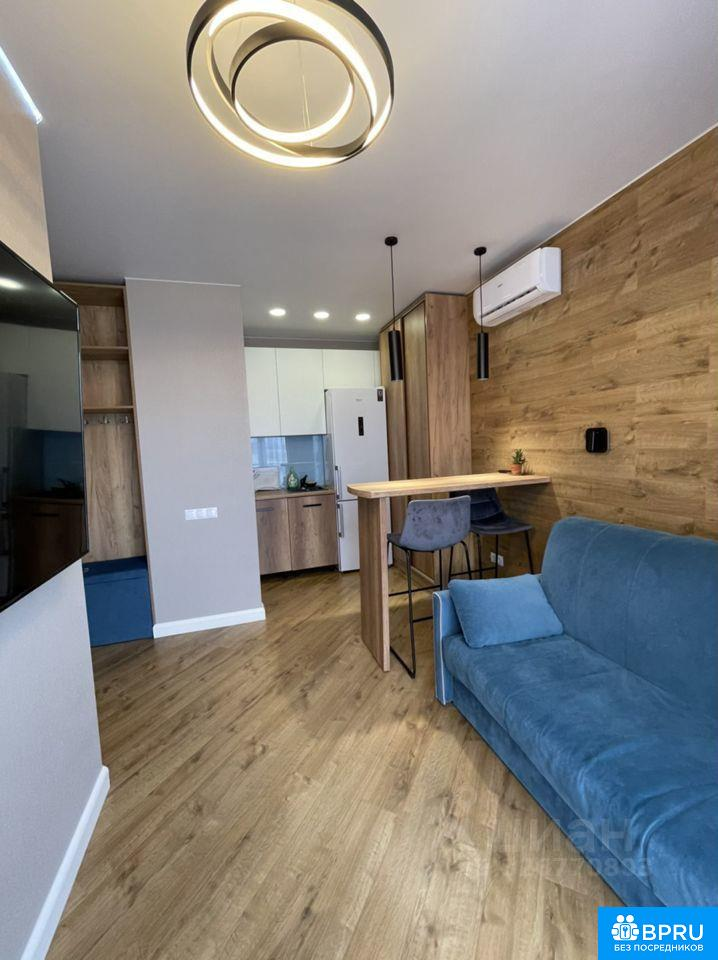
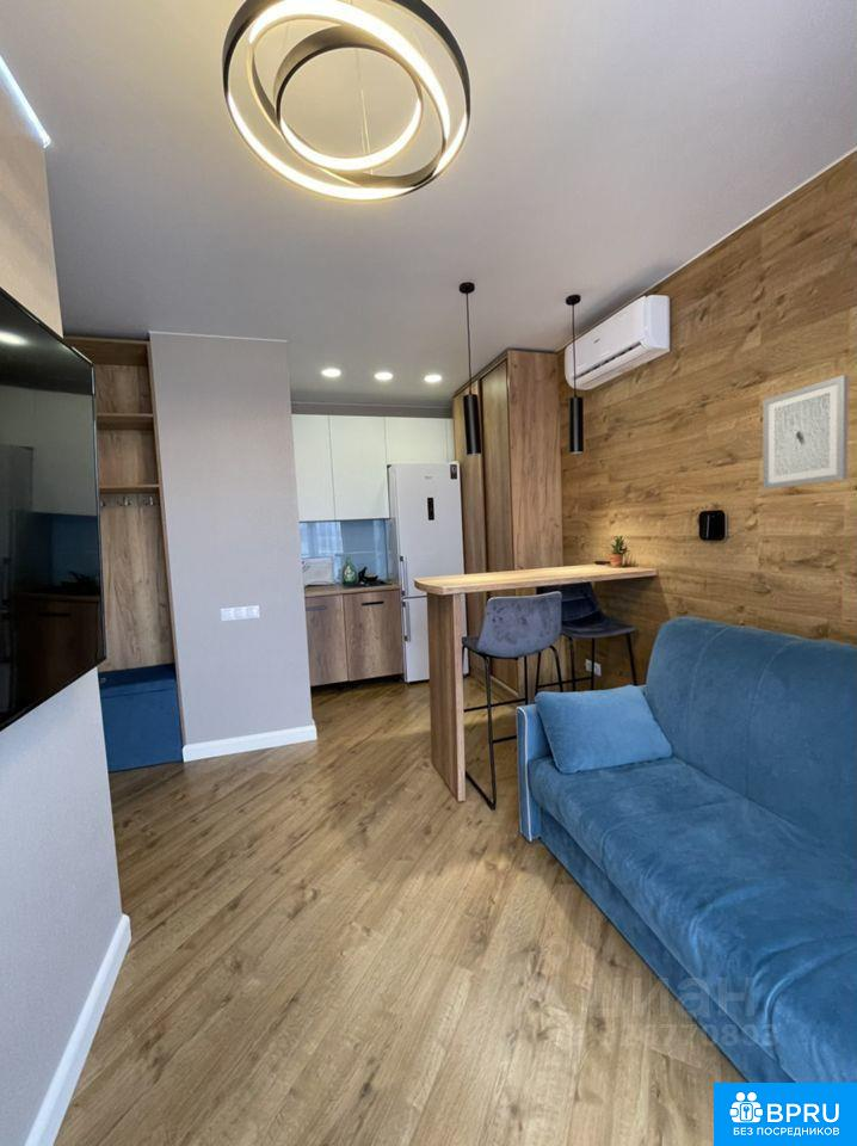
+ wall art (802, 436)
